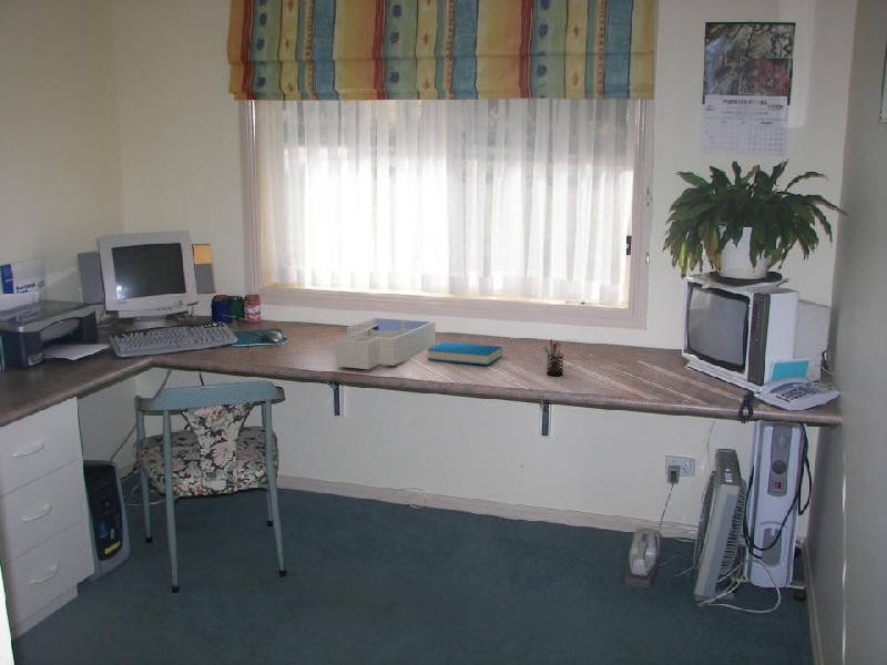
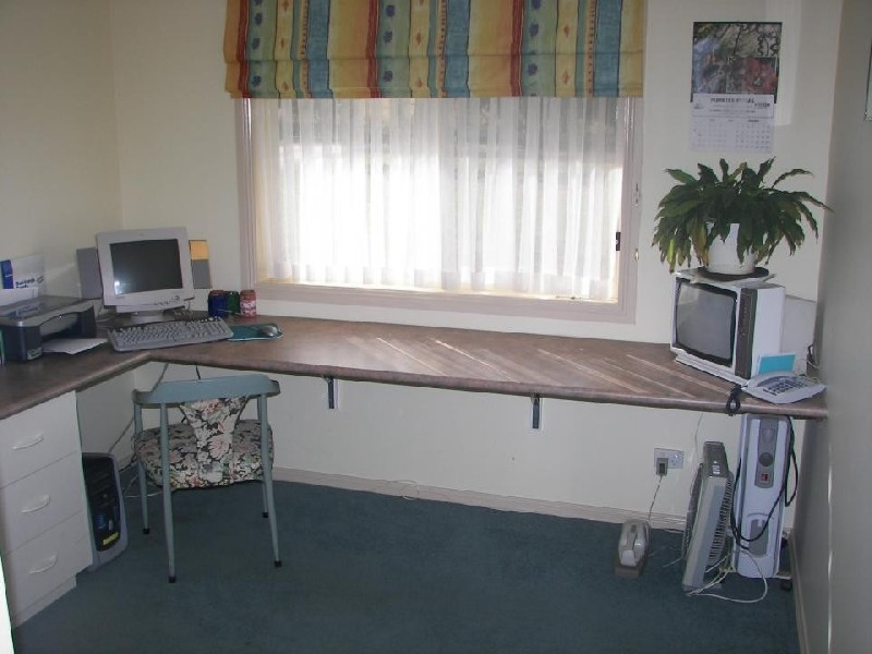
- book (465, 352)
- pen holder (552, 357)
- desk organizer (378, 341)
